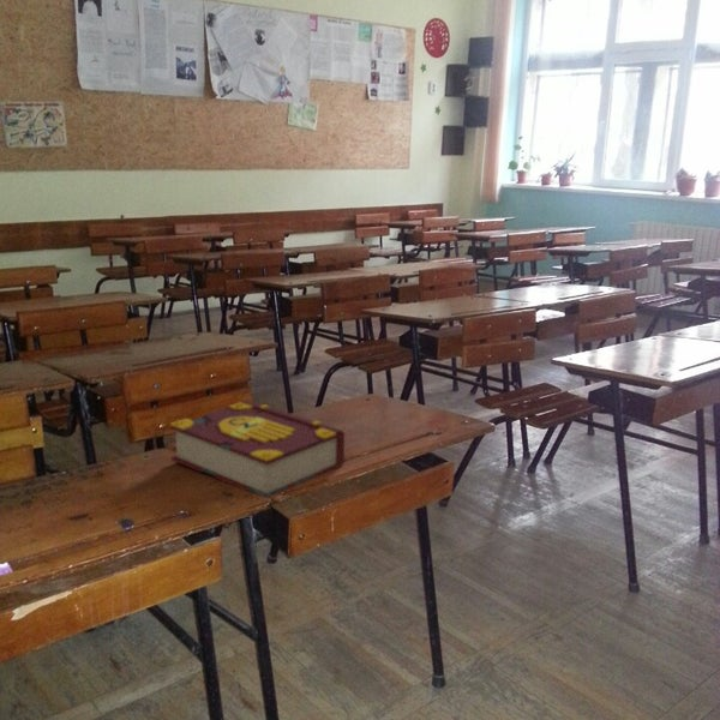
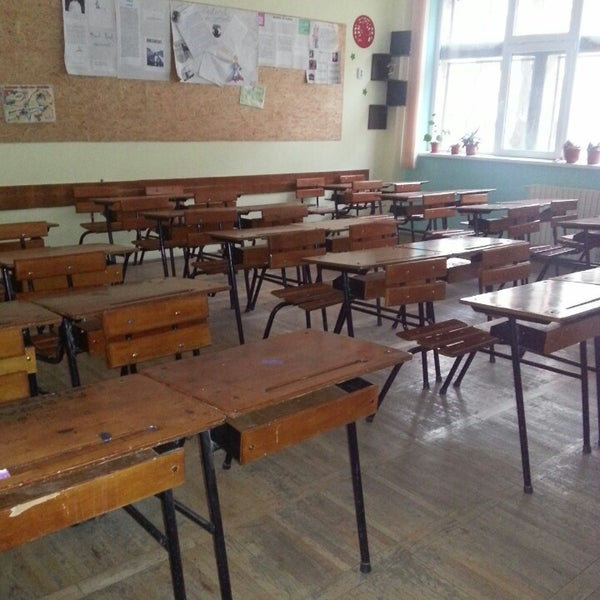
- book (256, 443)
